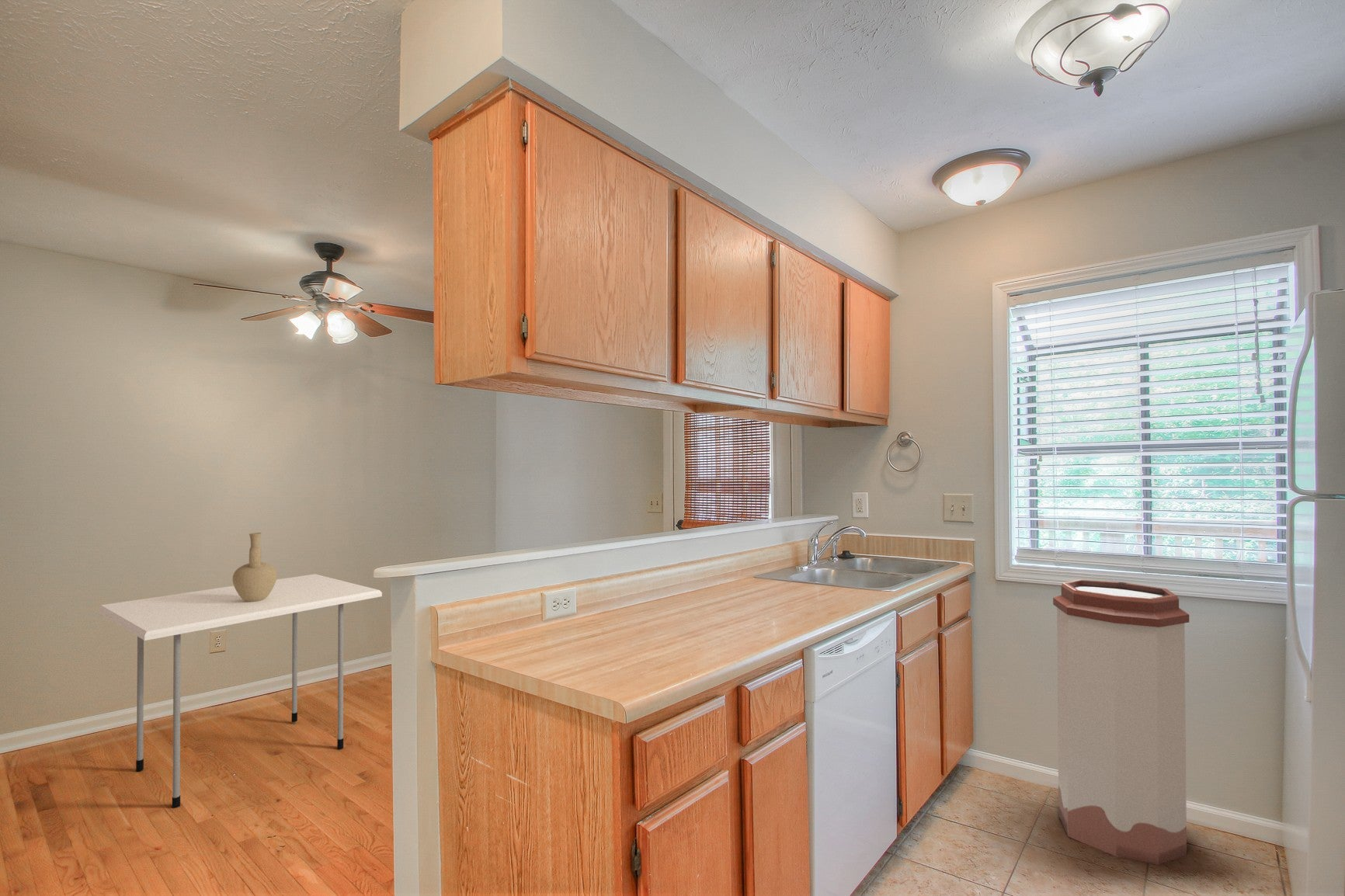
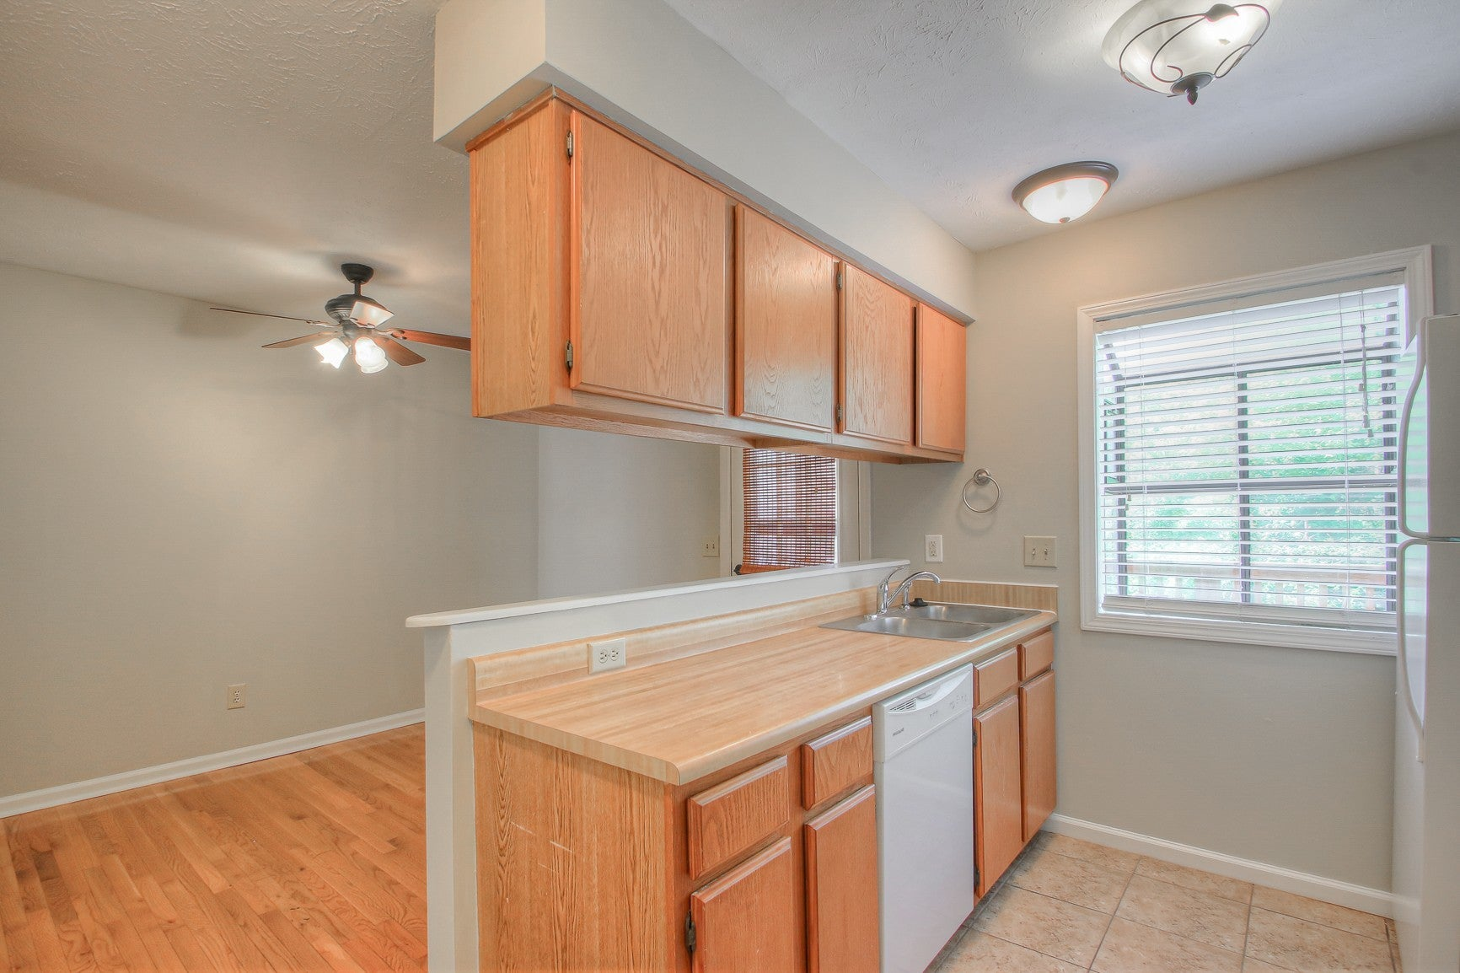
- dining table (292, 677)
- vase (255, 566)
- trash can (1118, 710)
